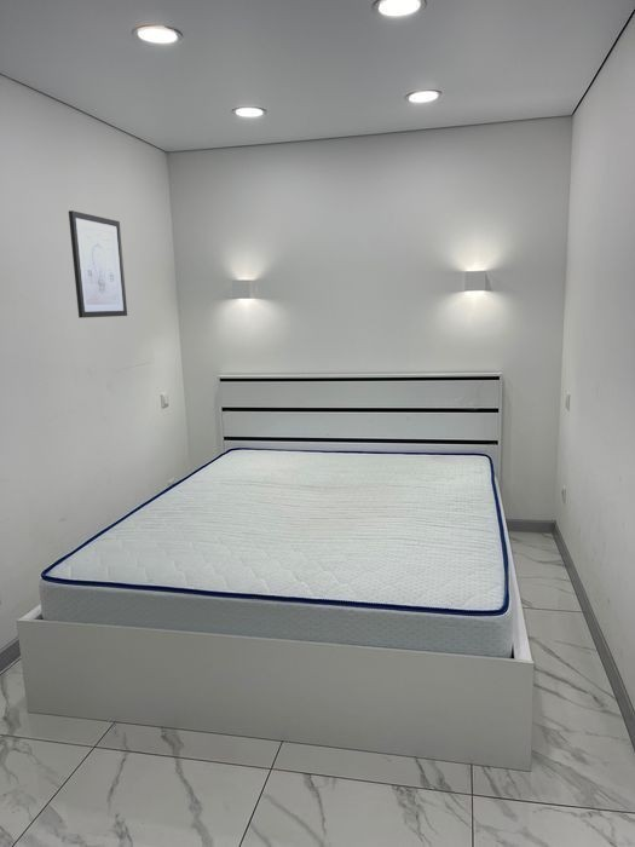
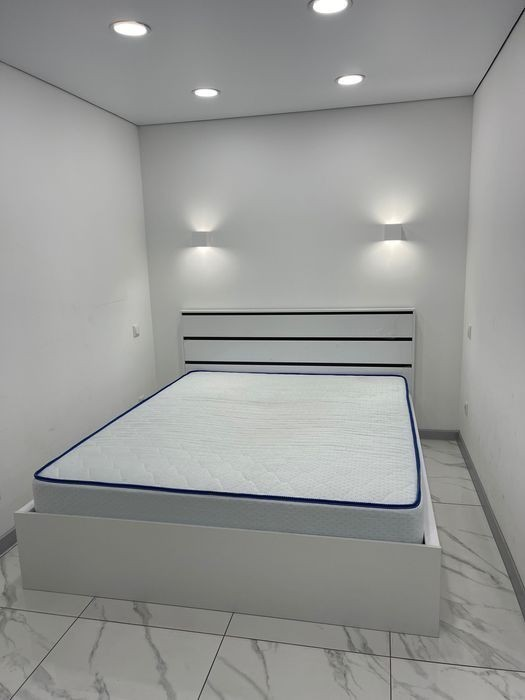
- wall art (99, 266)
